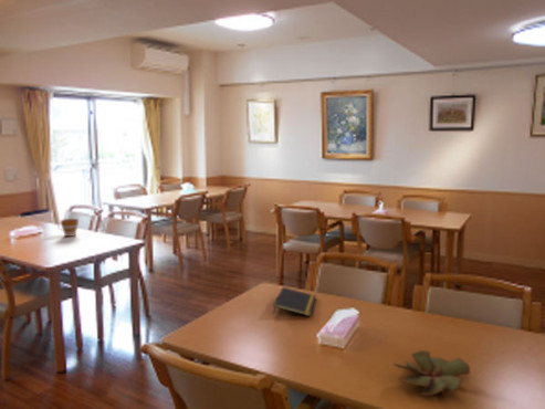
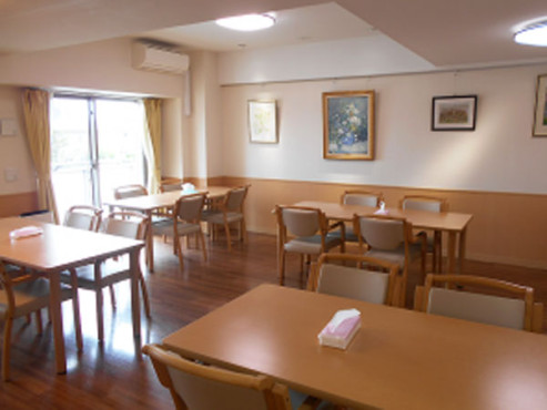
- notepad (295, 301)
- cup (69, 228)
- succulent plant (430, 369)
